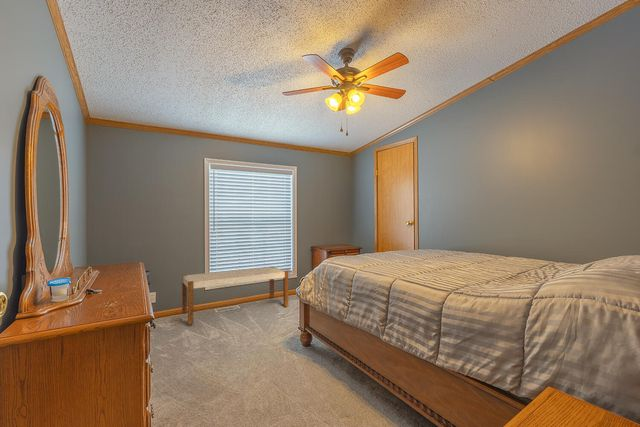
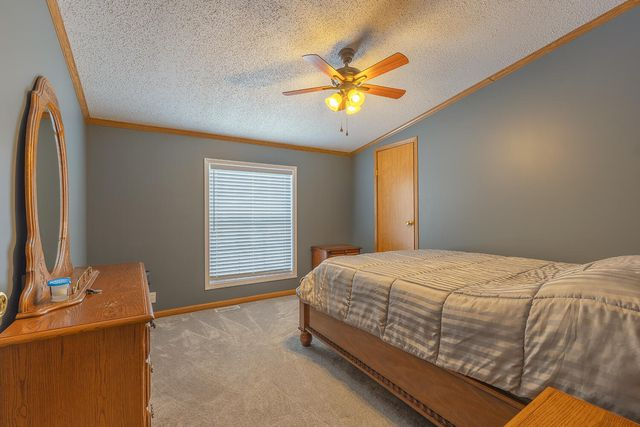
- bench (235, 283)
